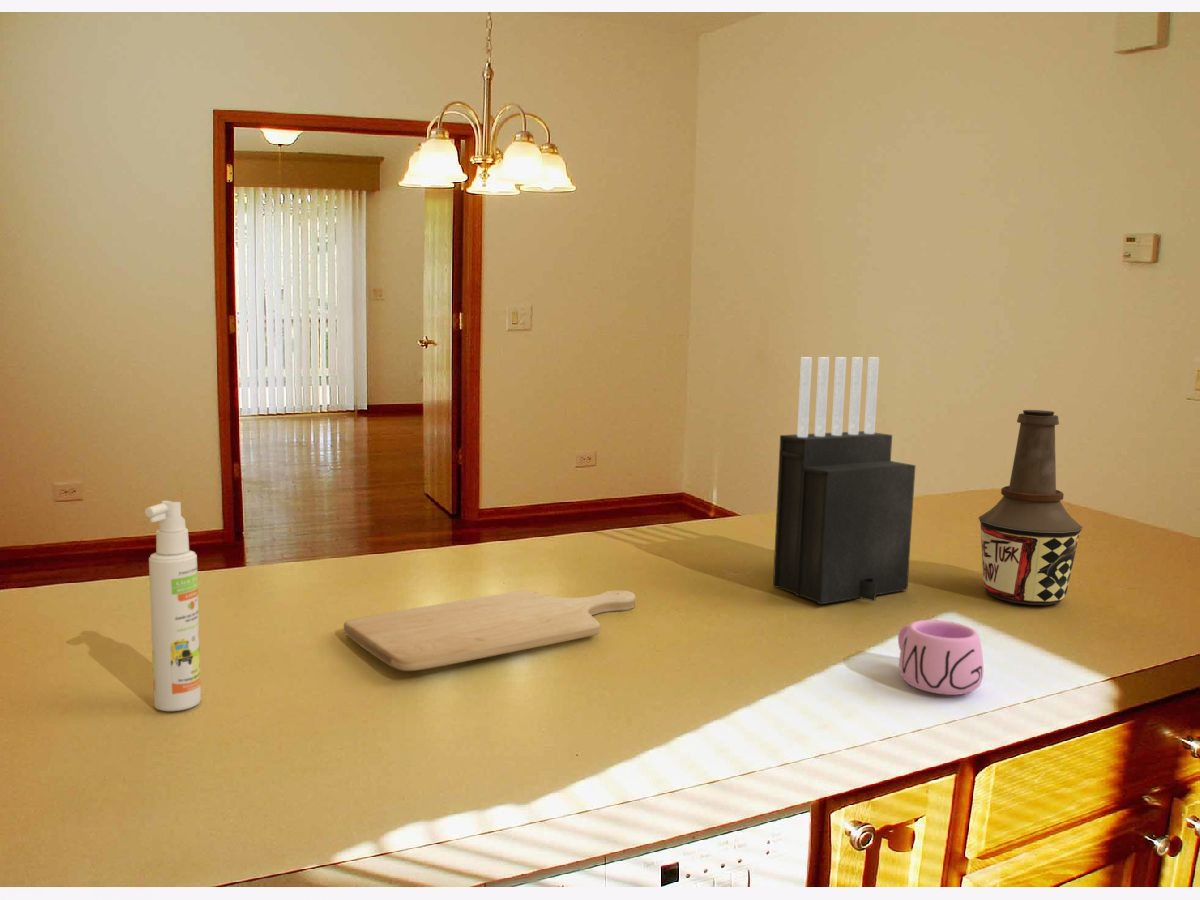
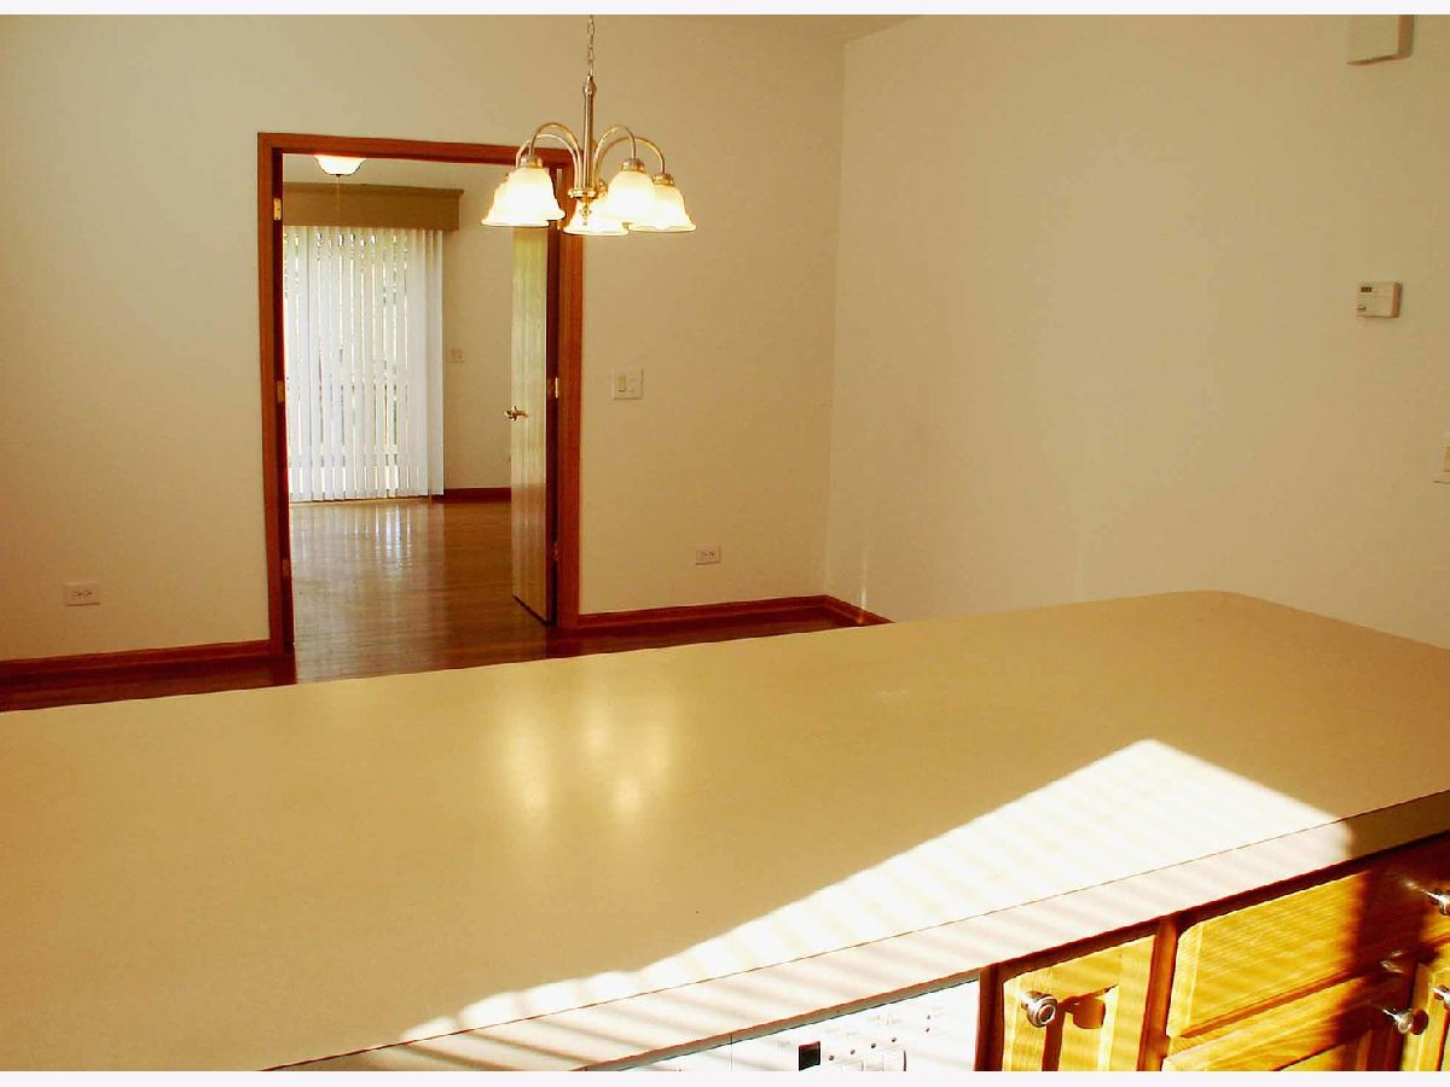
- bottle (1028, 503)
- knife block (852, 476)
- mug (933, 653)
- chopping board (511, 619)
- spray bottle (171, 604)
